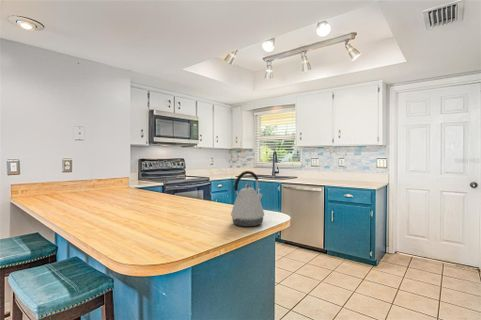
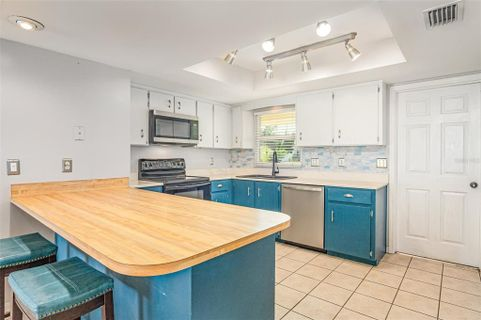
- kettle (248, 197)
